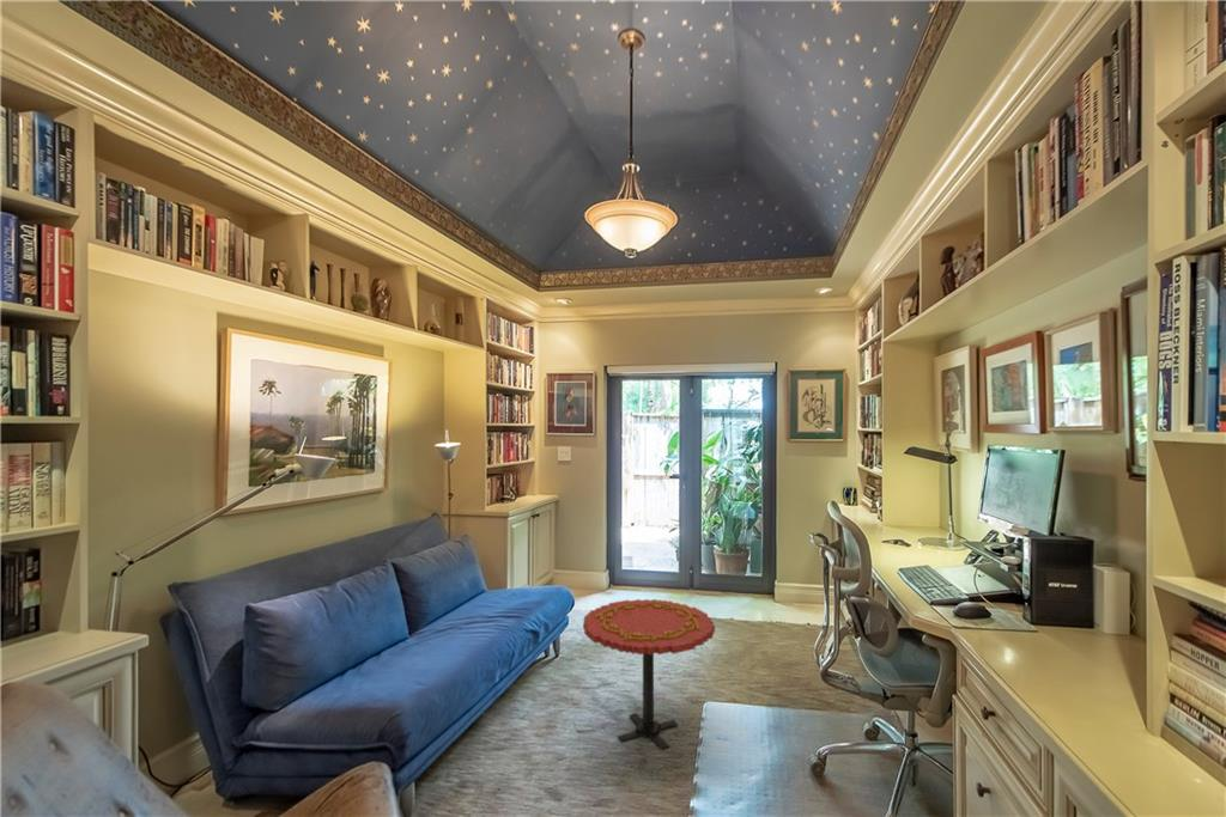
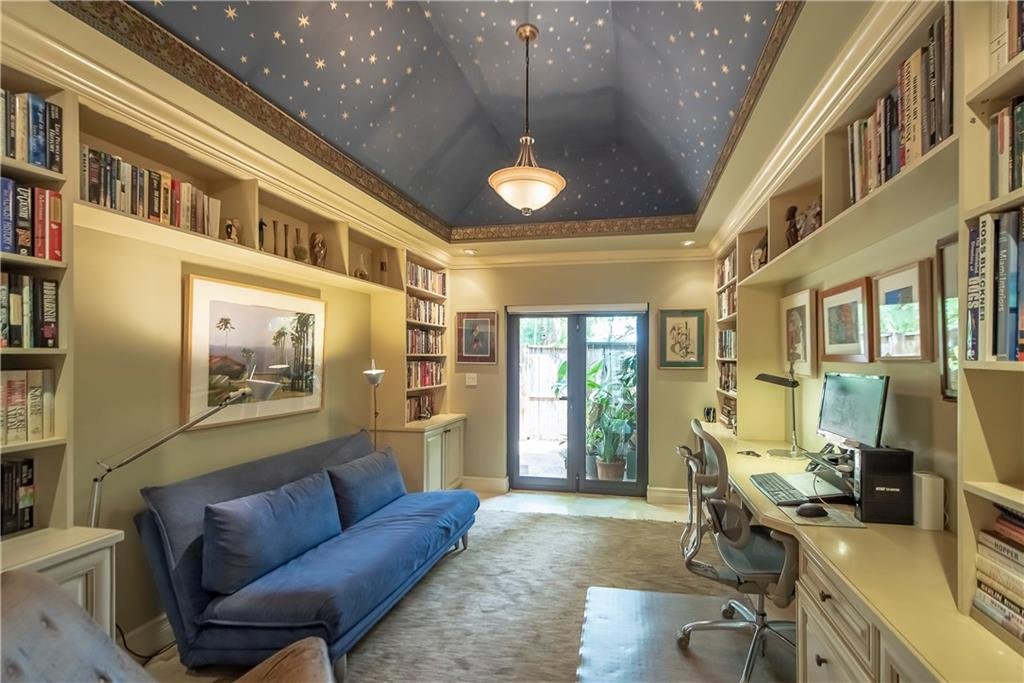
- side table (648, 675)
